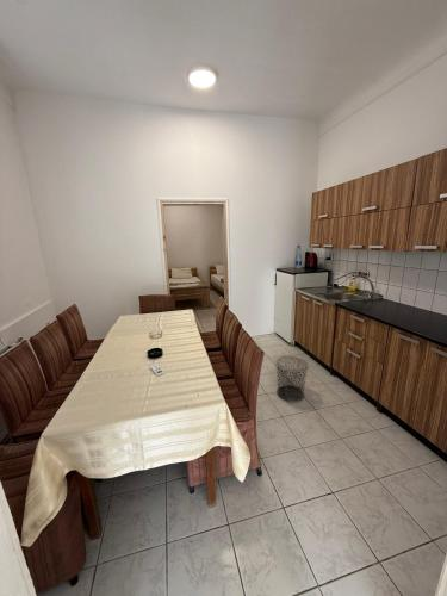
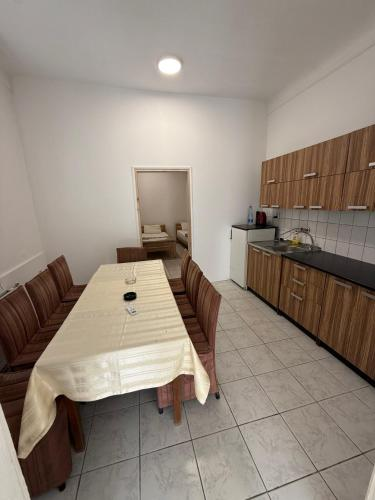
- waste bin (290, 378)
